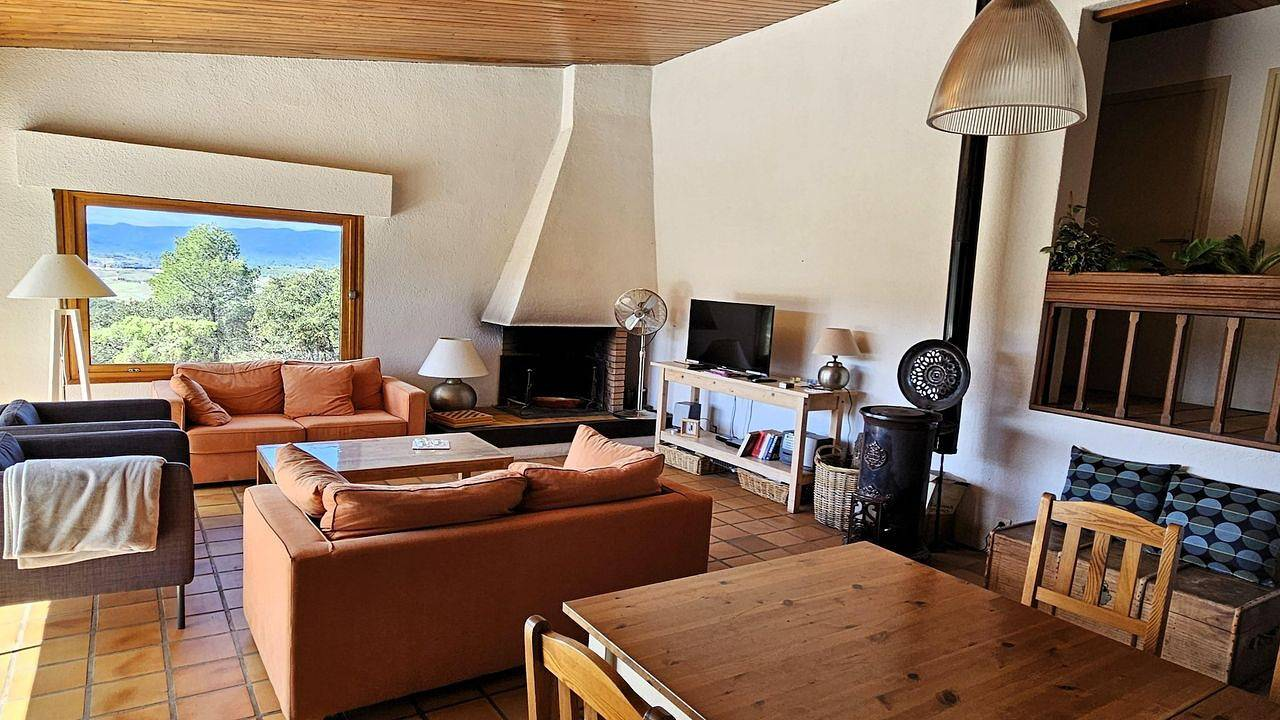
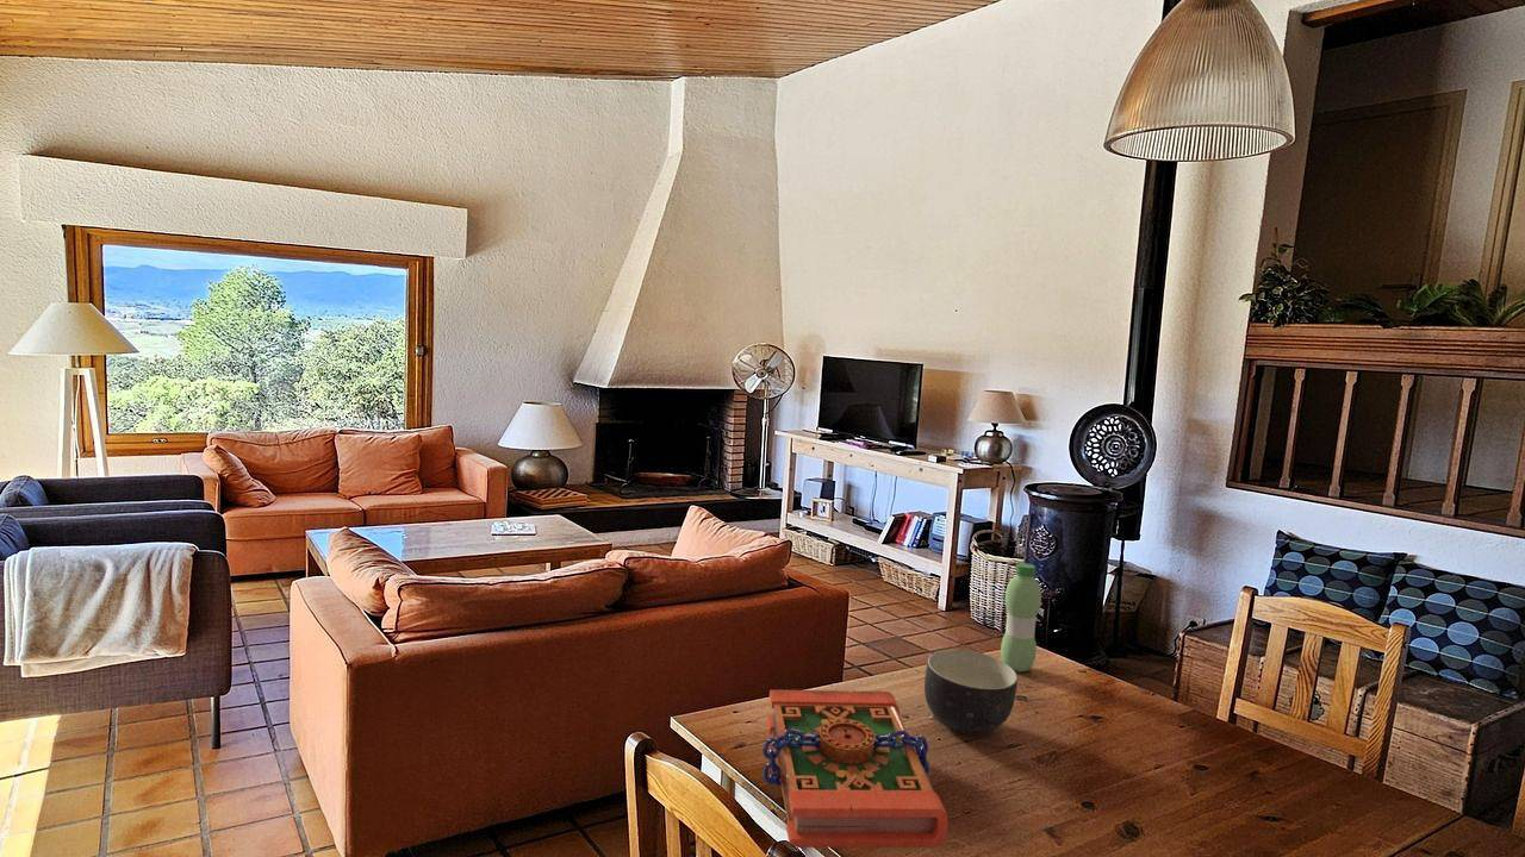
+ water bottle (1021, 617)
+ book (847, 759)
+ bowl (969, 694)
